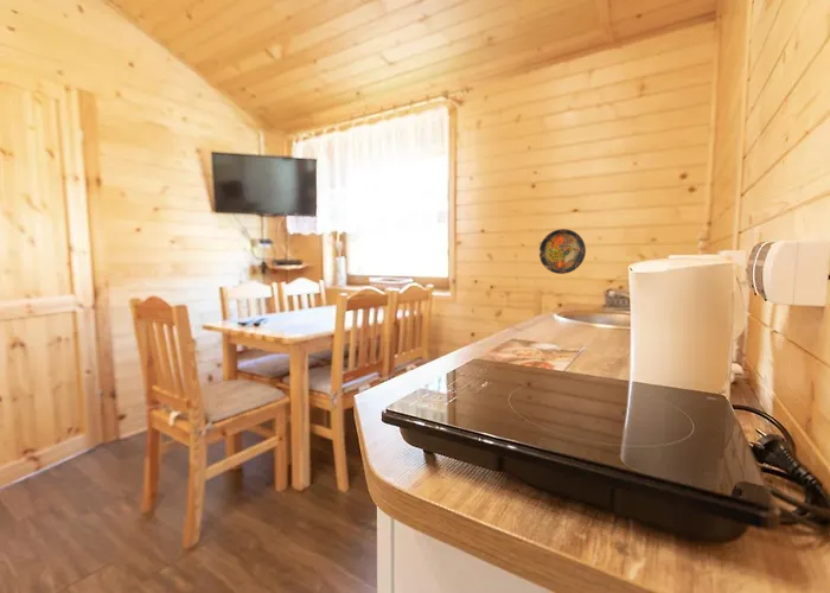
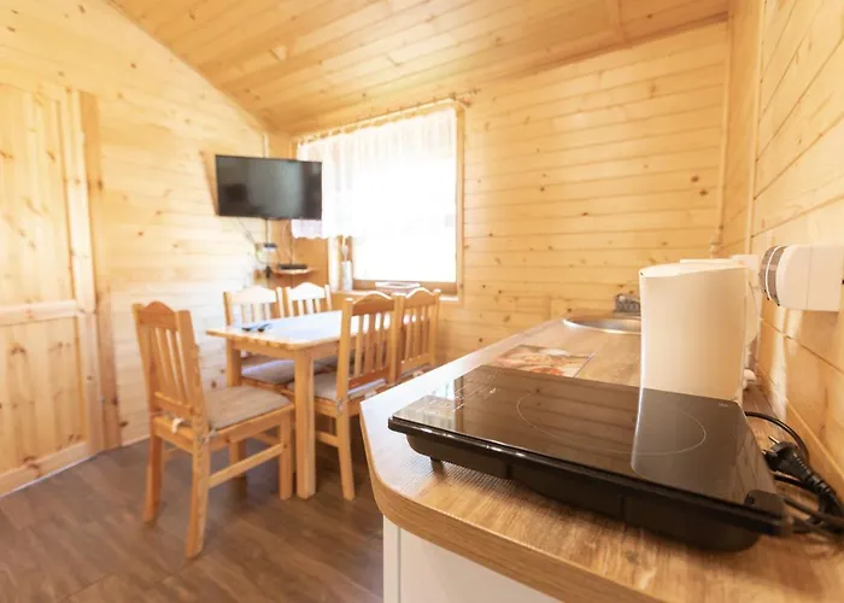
- decorative plate (562, 251)
